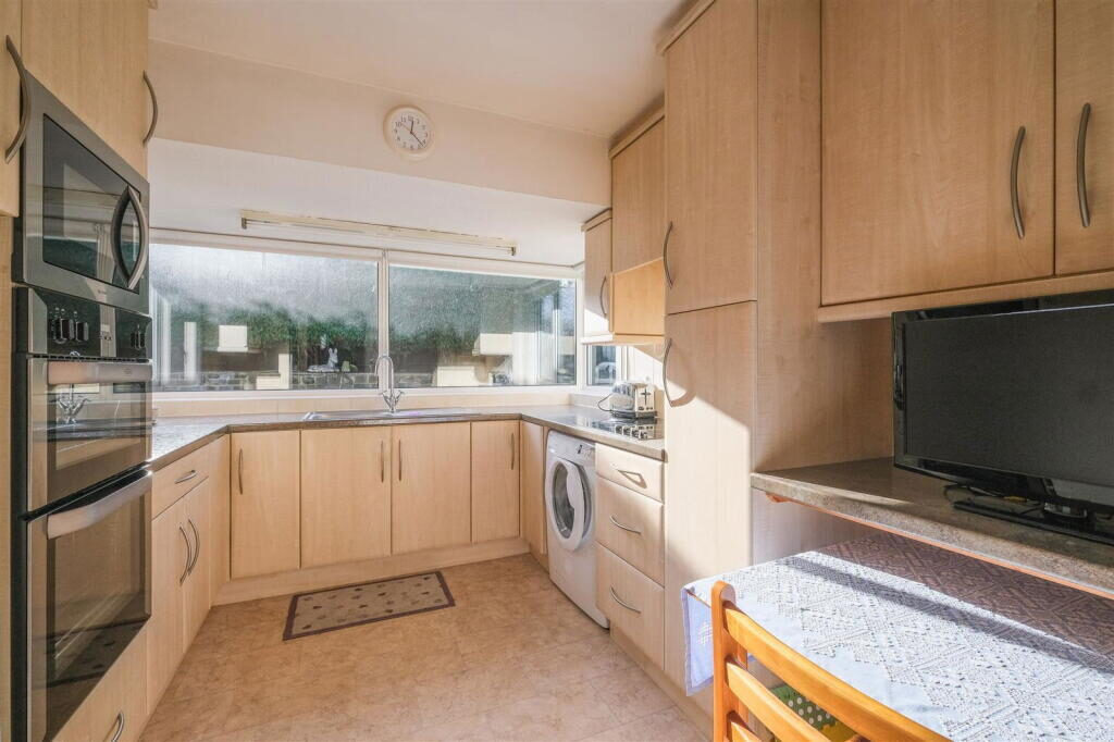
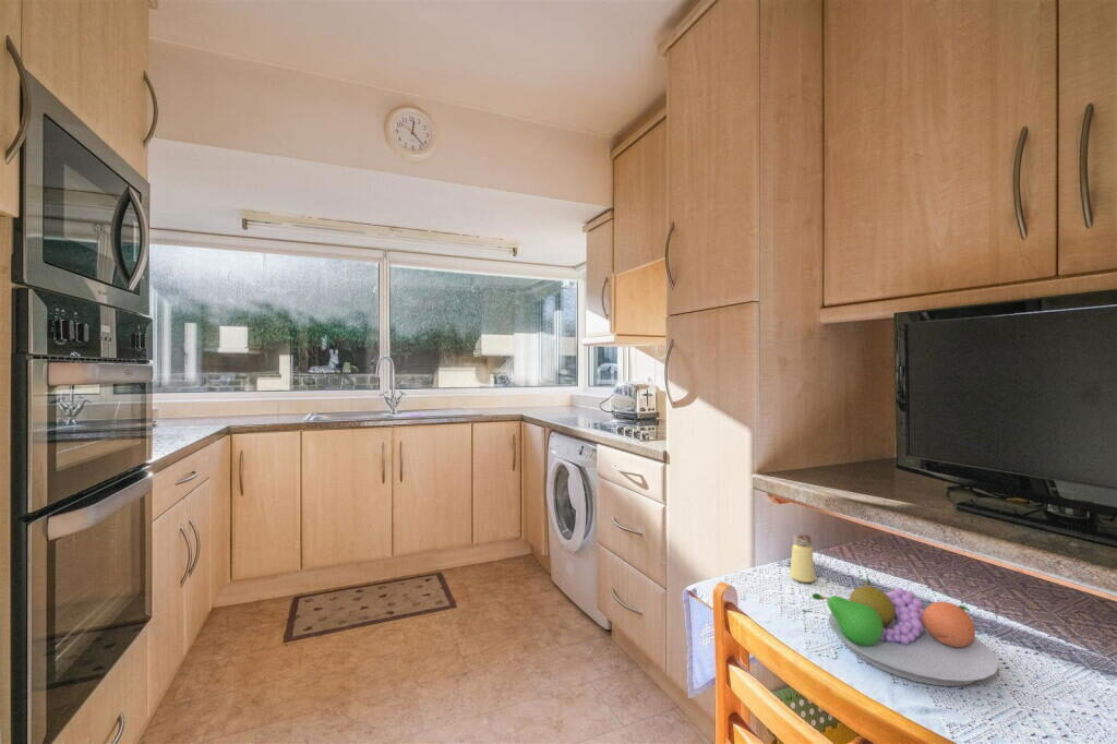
+ saltshaker (802, 556)
+ fruit bowl (899, 621)
